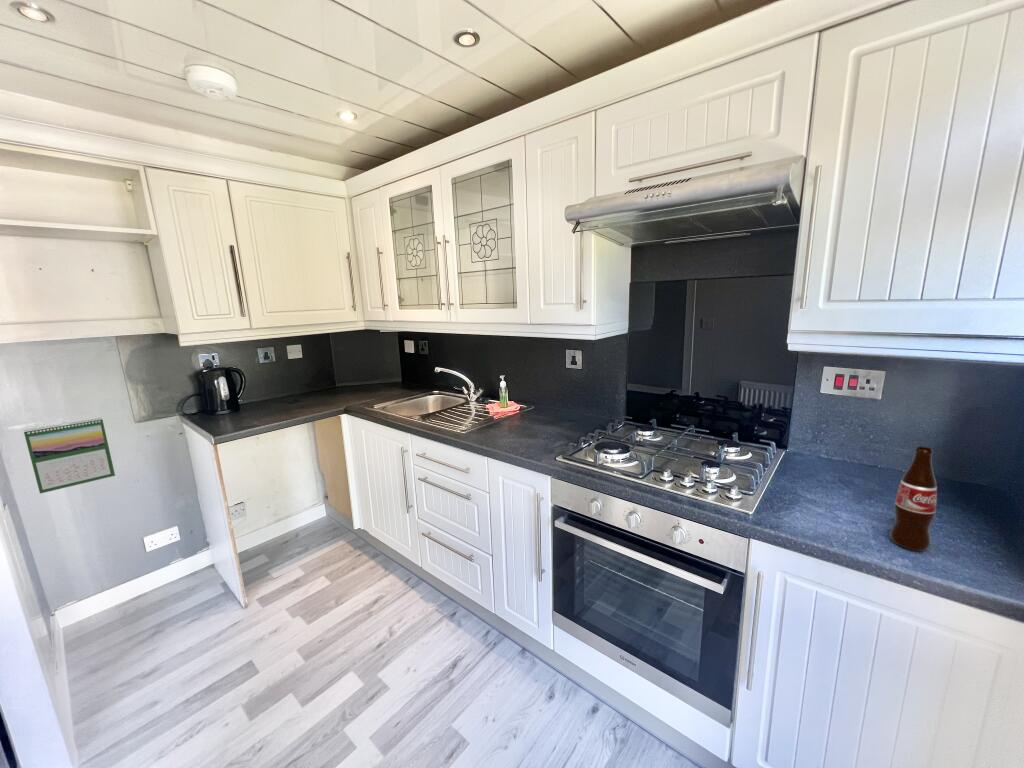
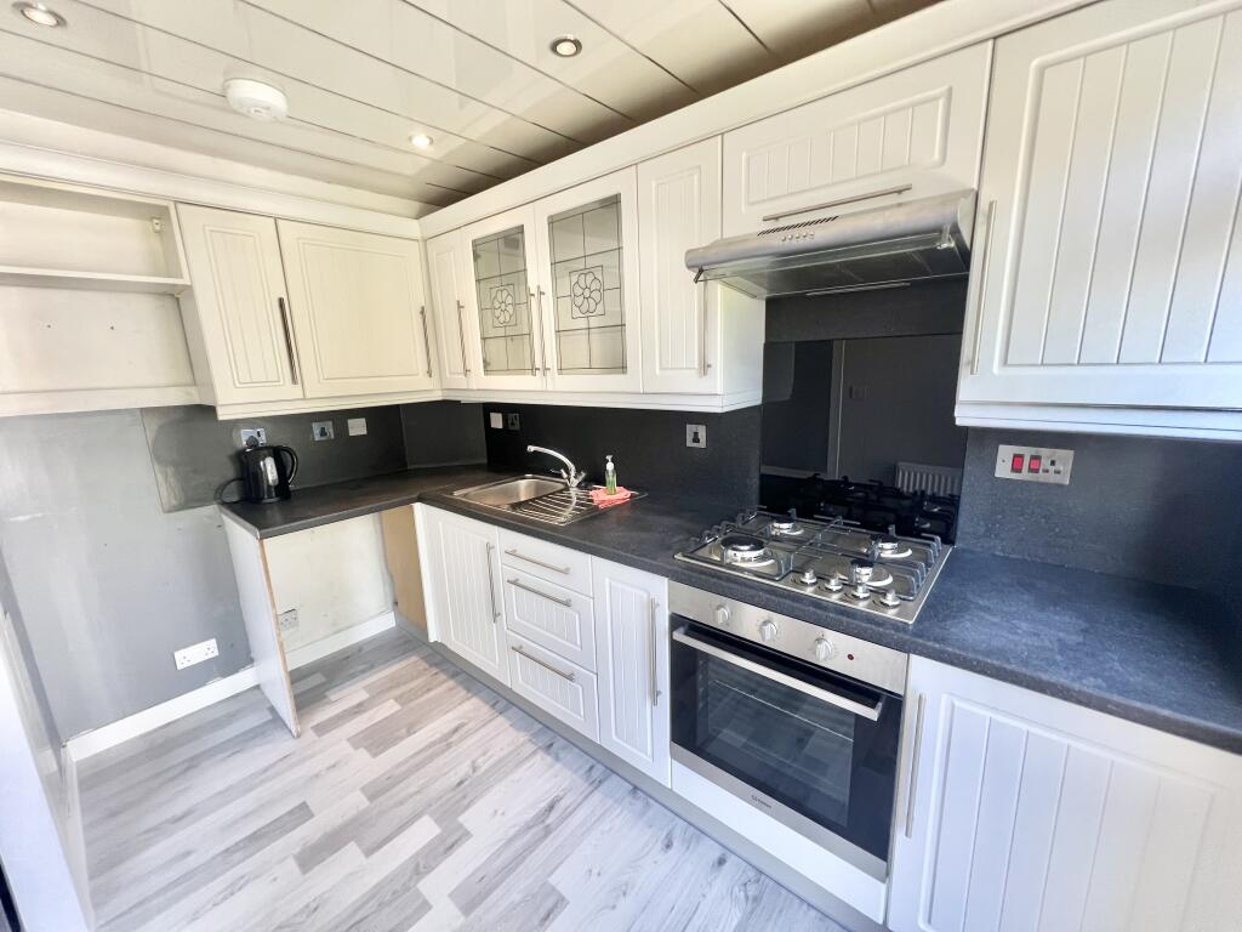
- calendar (71, 453)
- bottle (916, 497)
